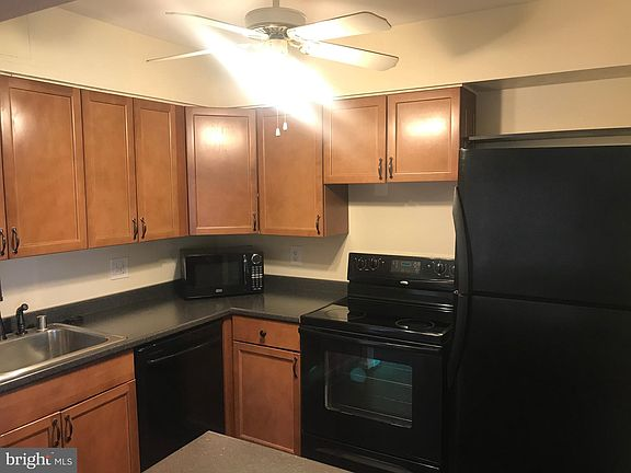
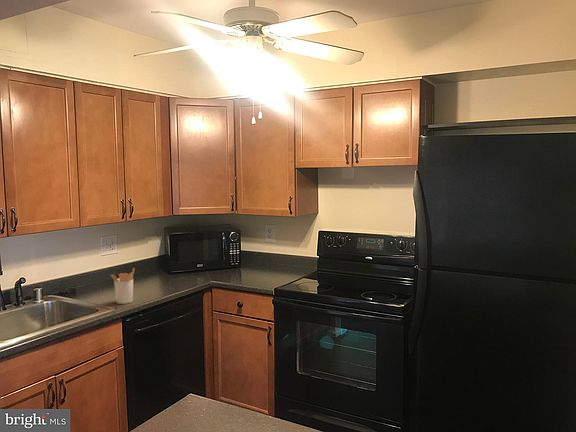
+ utensil holder (124, 286)
